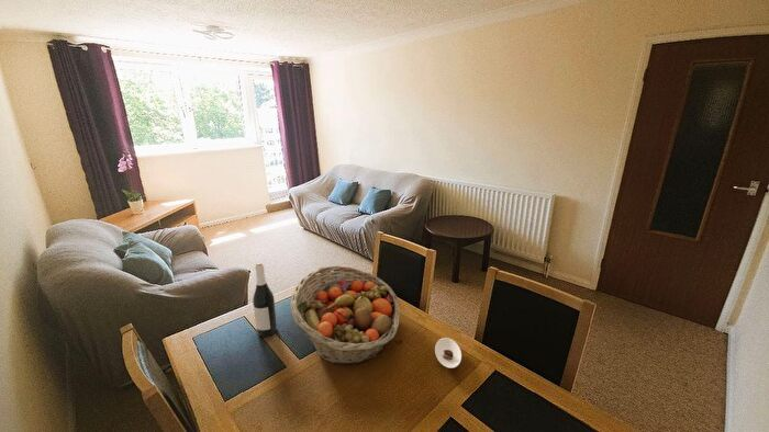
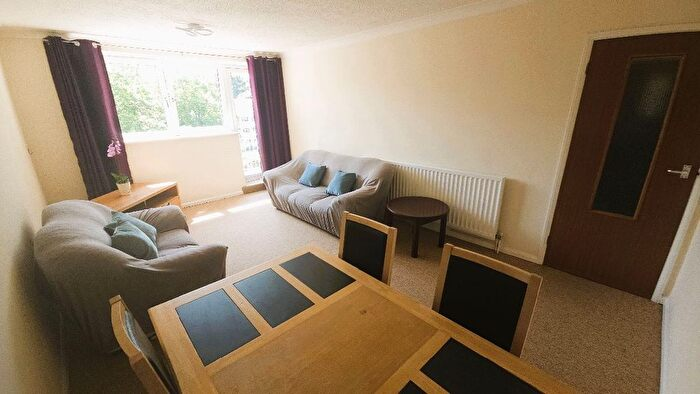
- fruit basket (348, 309)
- saucer (447, 354)
- wine bottle (263, 298)
